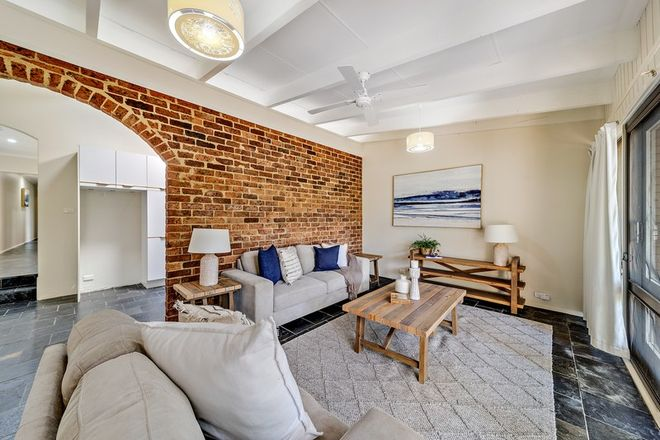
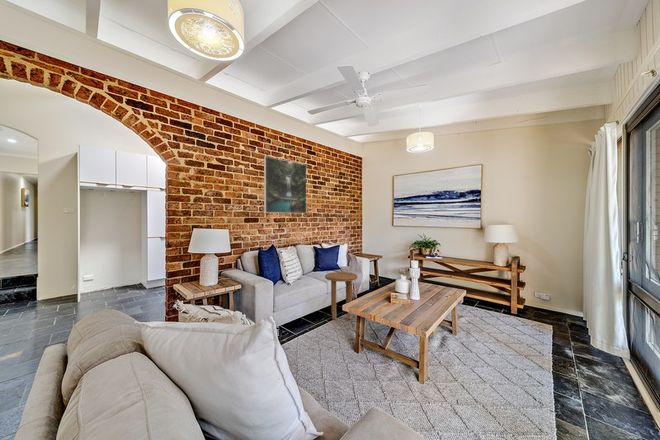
+ side table (346, 295)
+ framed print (286, 187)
